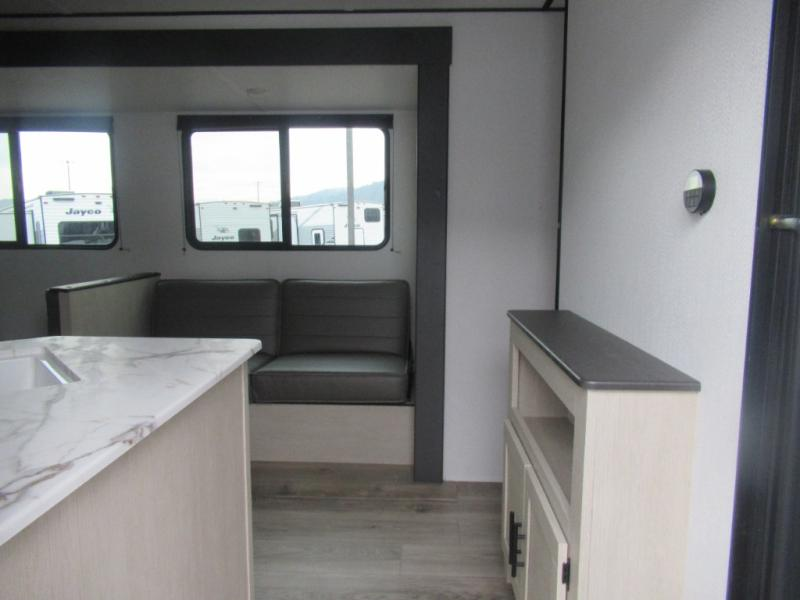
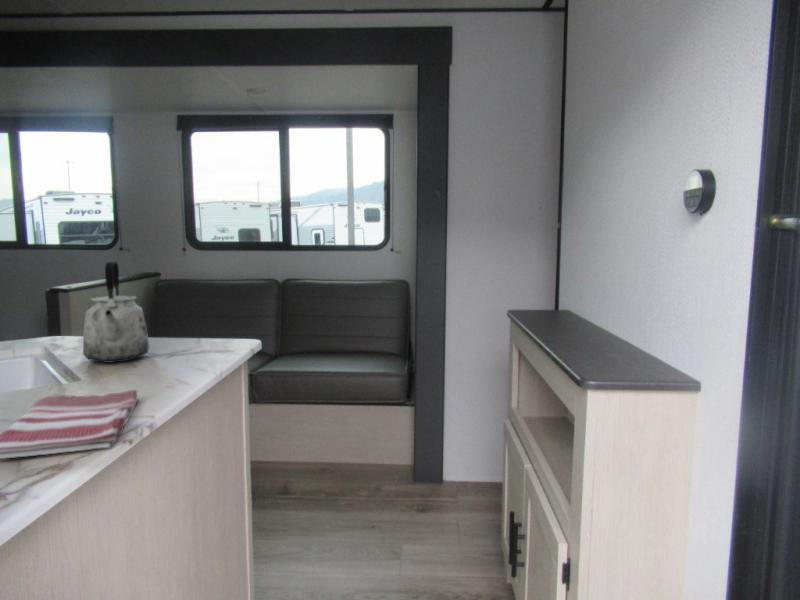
+ kettle (113, 311)
+ dish towel (71, 419)
